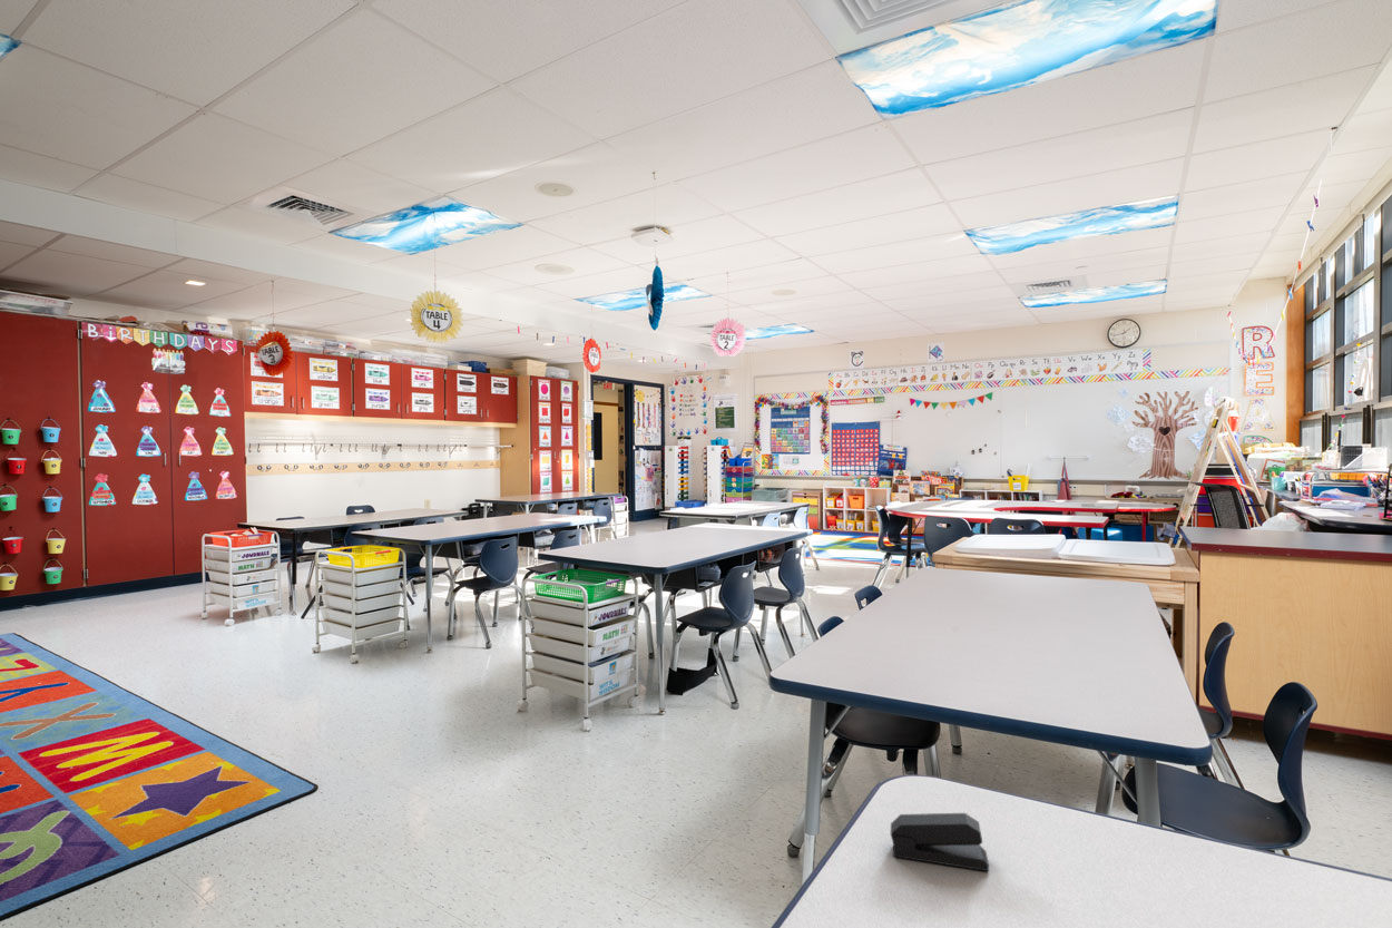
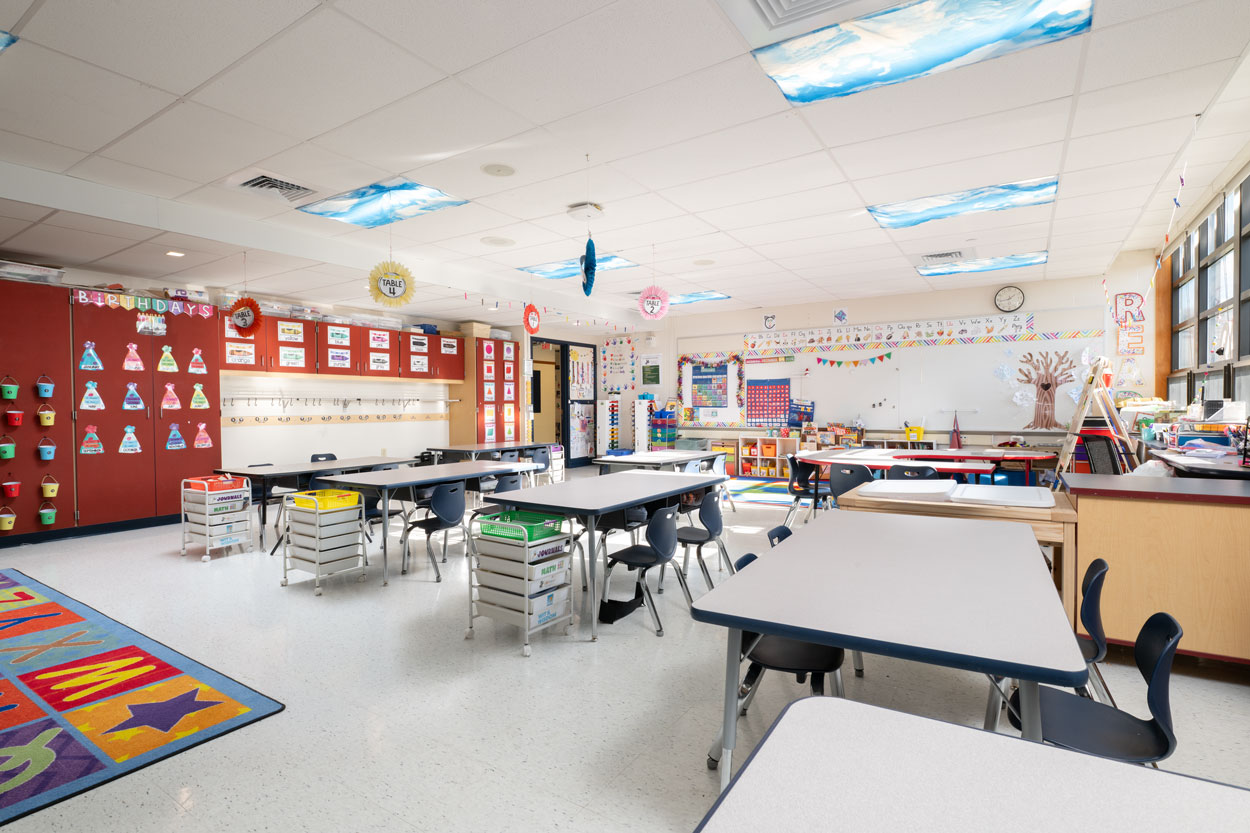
- stapler (938, 834)
